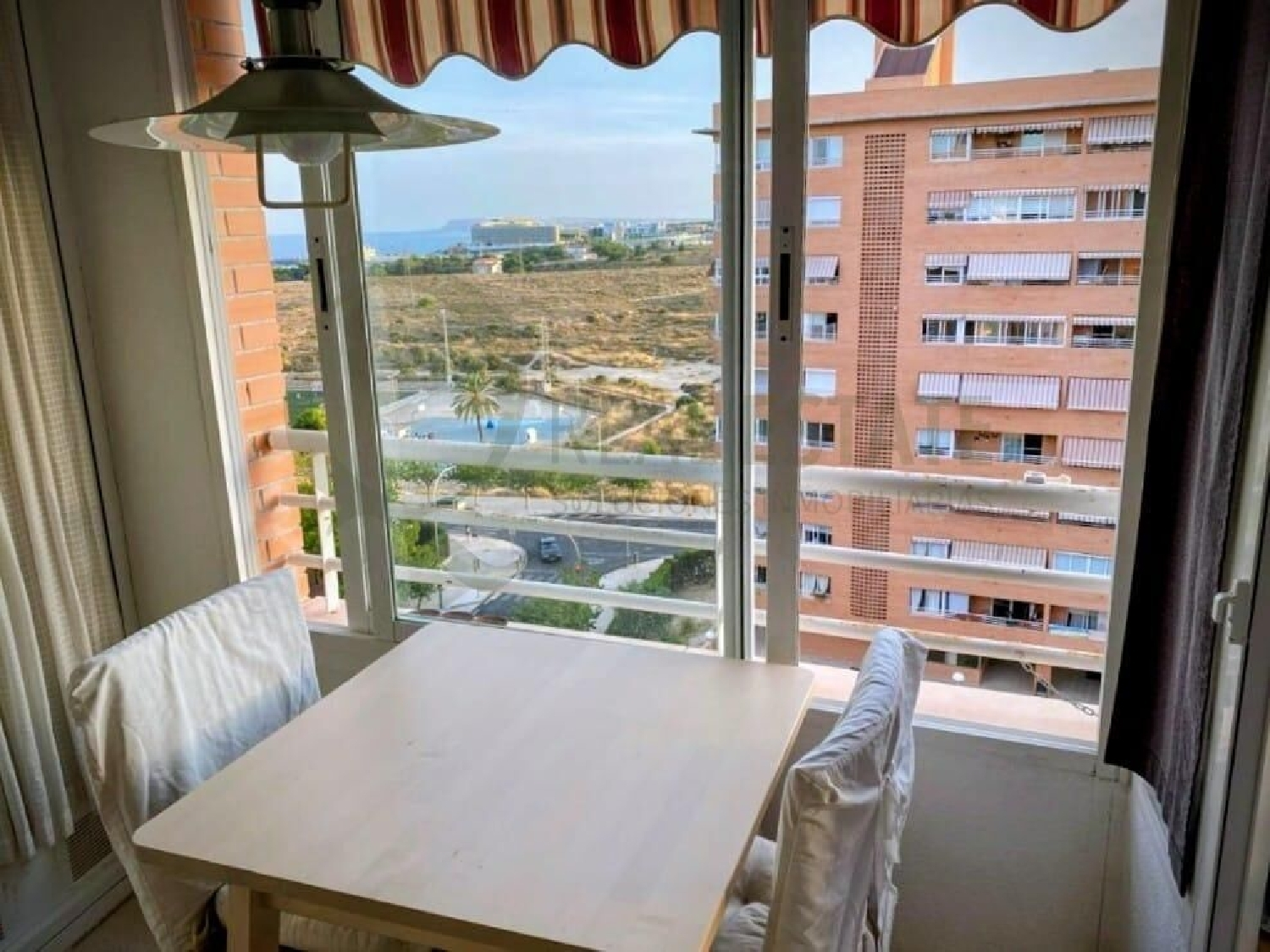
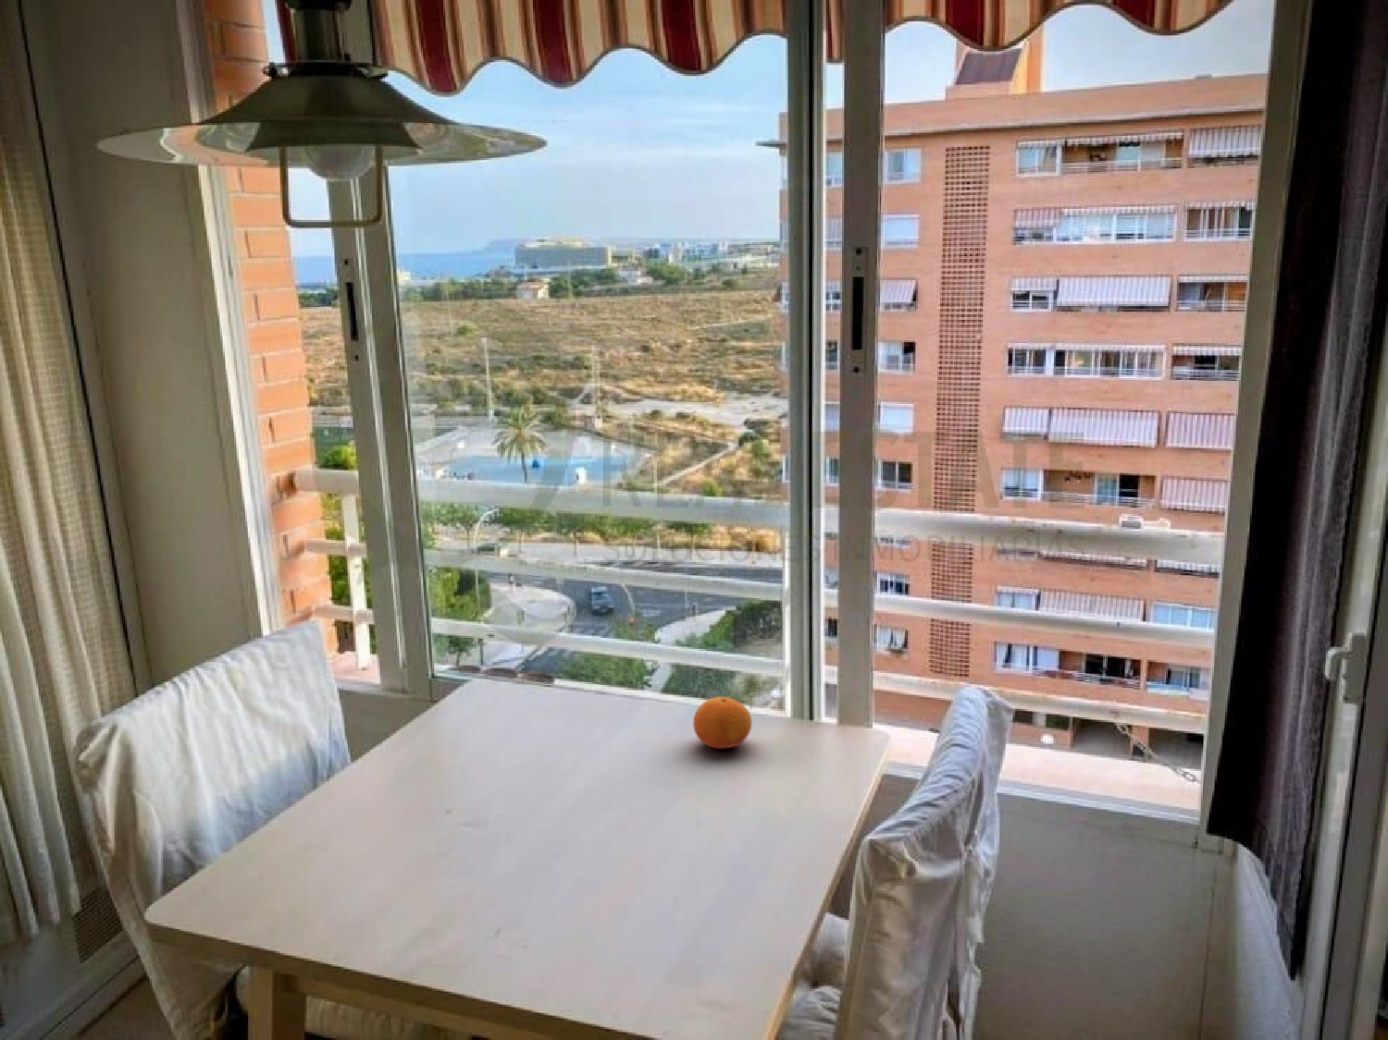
+ fruit (721, 722)
